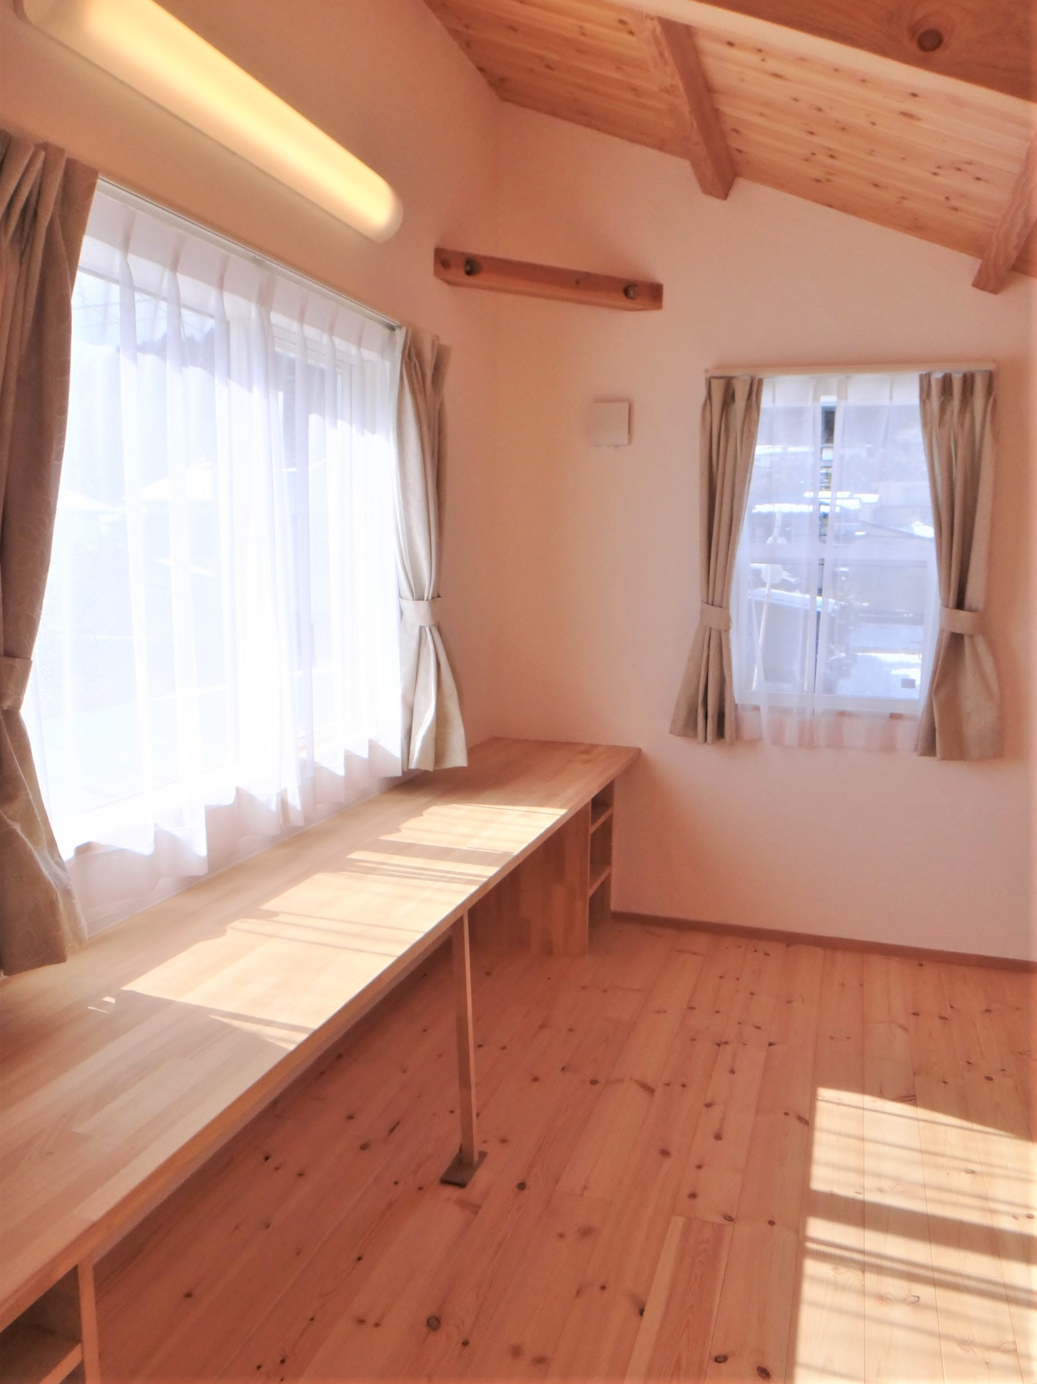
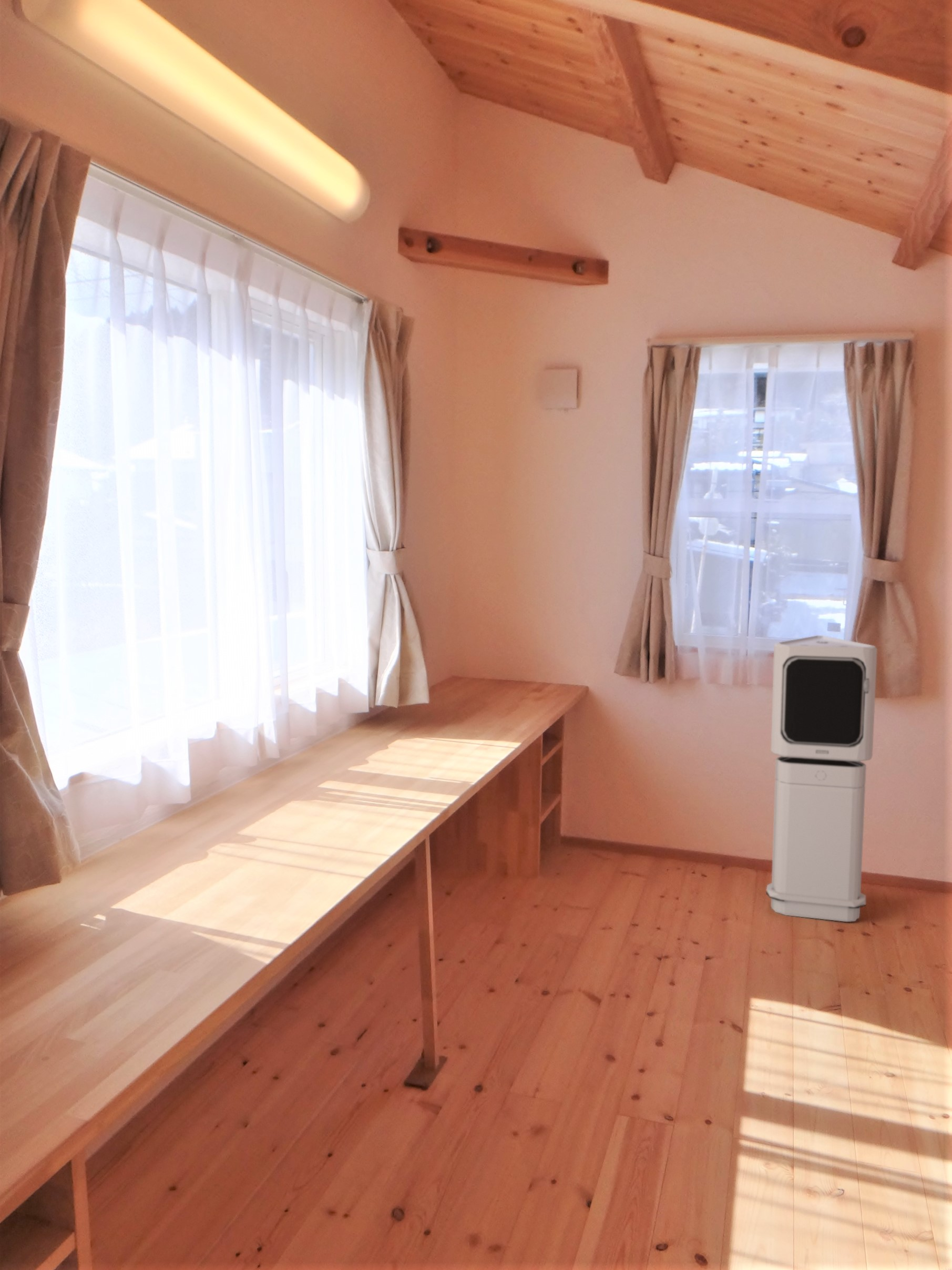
+ air purifier (817, 773)
